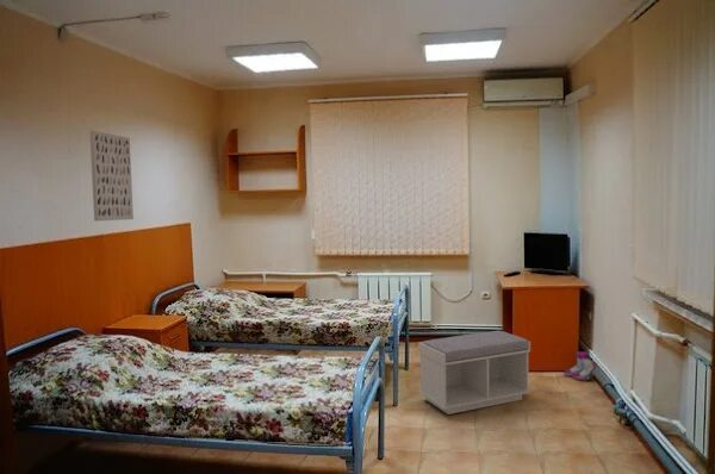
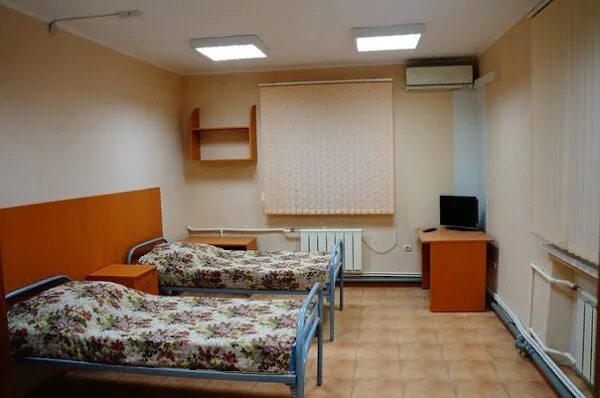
- boots (580, 363)
- wall art (112, 177)
- bench (474, 369)
